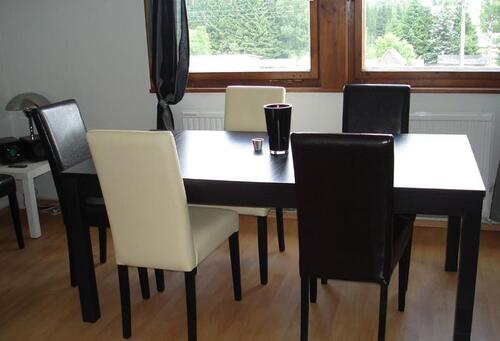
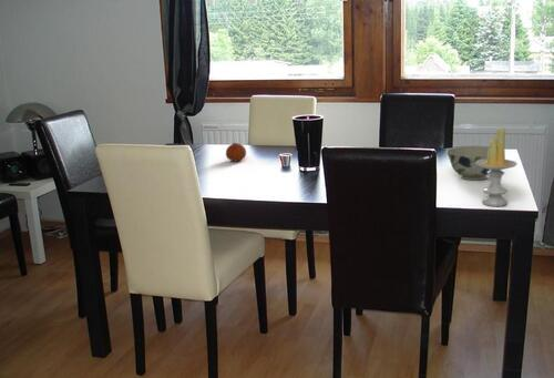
+ bowl (473, 163)
+ candle (495, 165)
+ fruit (235, 151)
